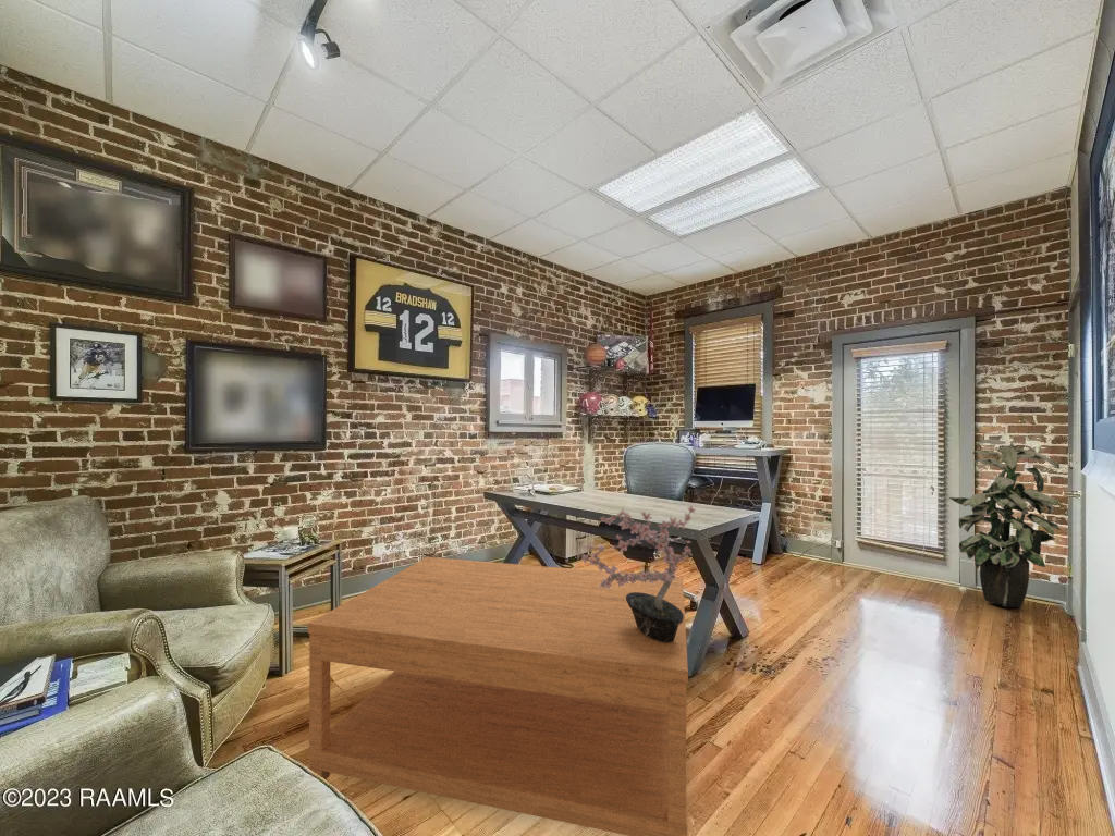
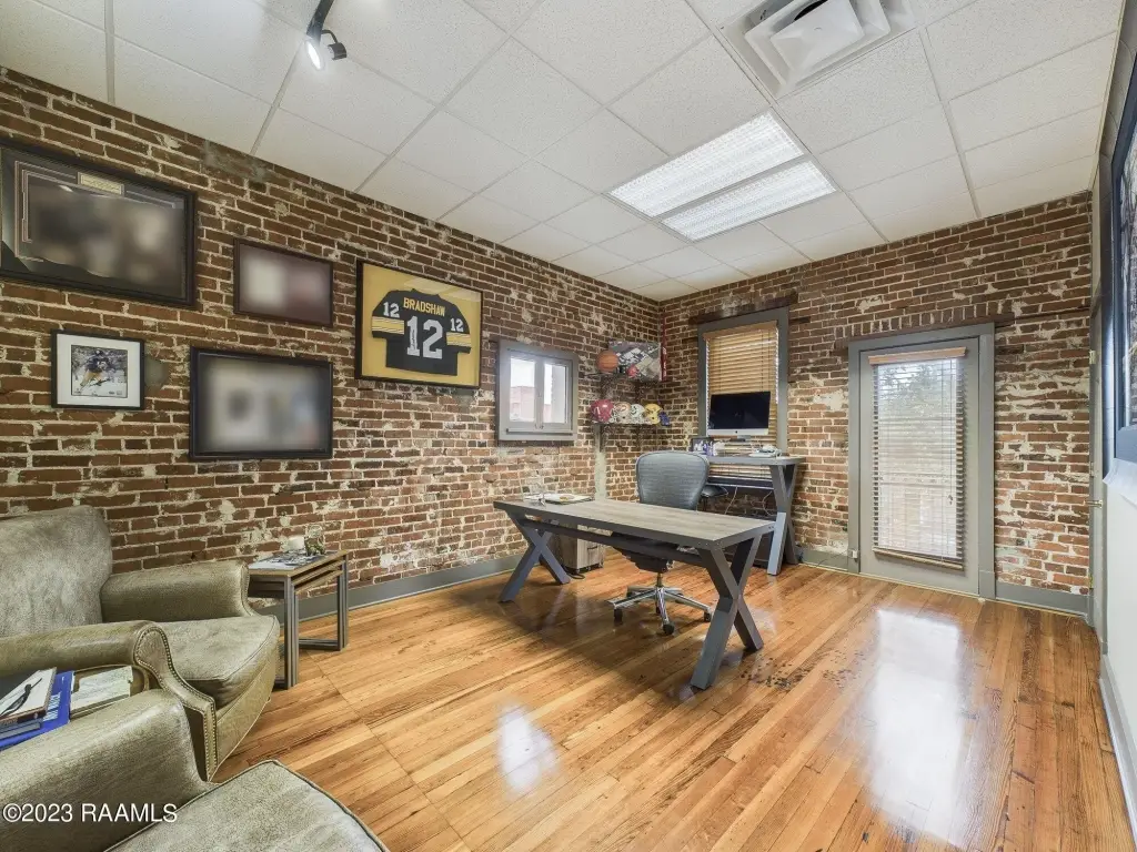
- indoor plant (1001, 521)
- coffee table (518, 666)
- potted plant (633, 573)
